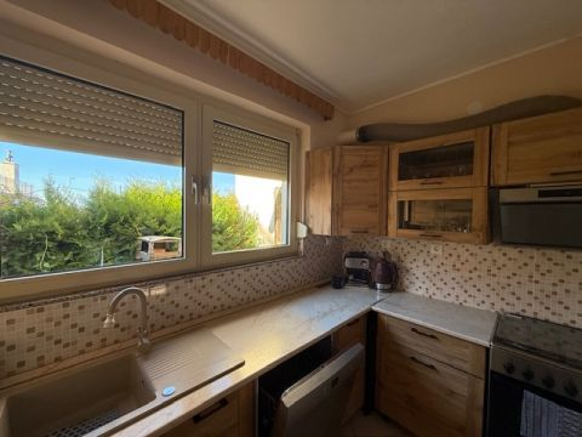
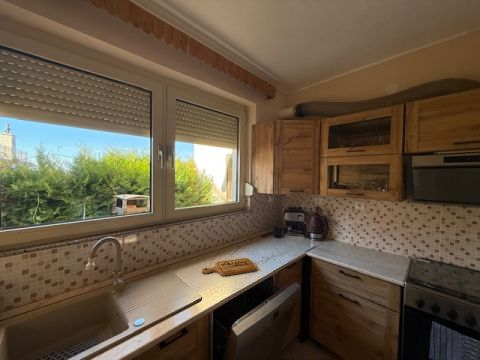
+ cutting board (228, 267)
